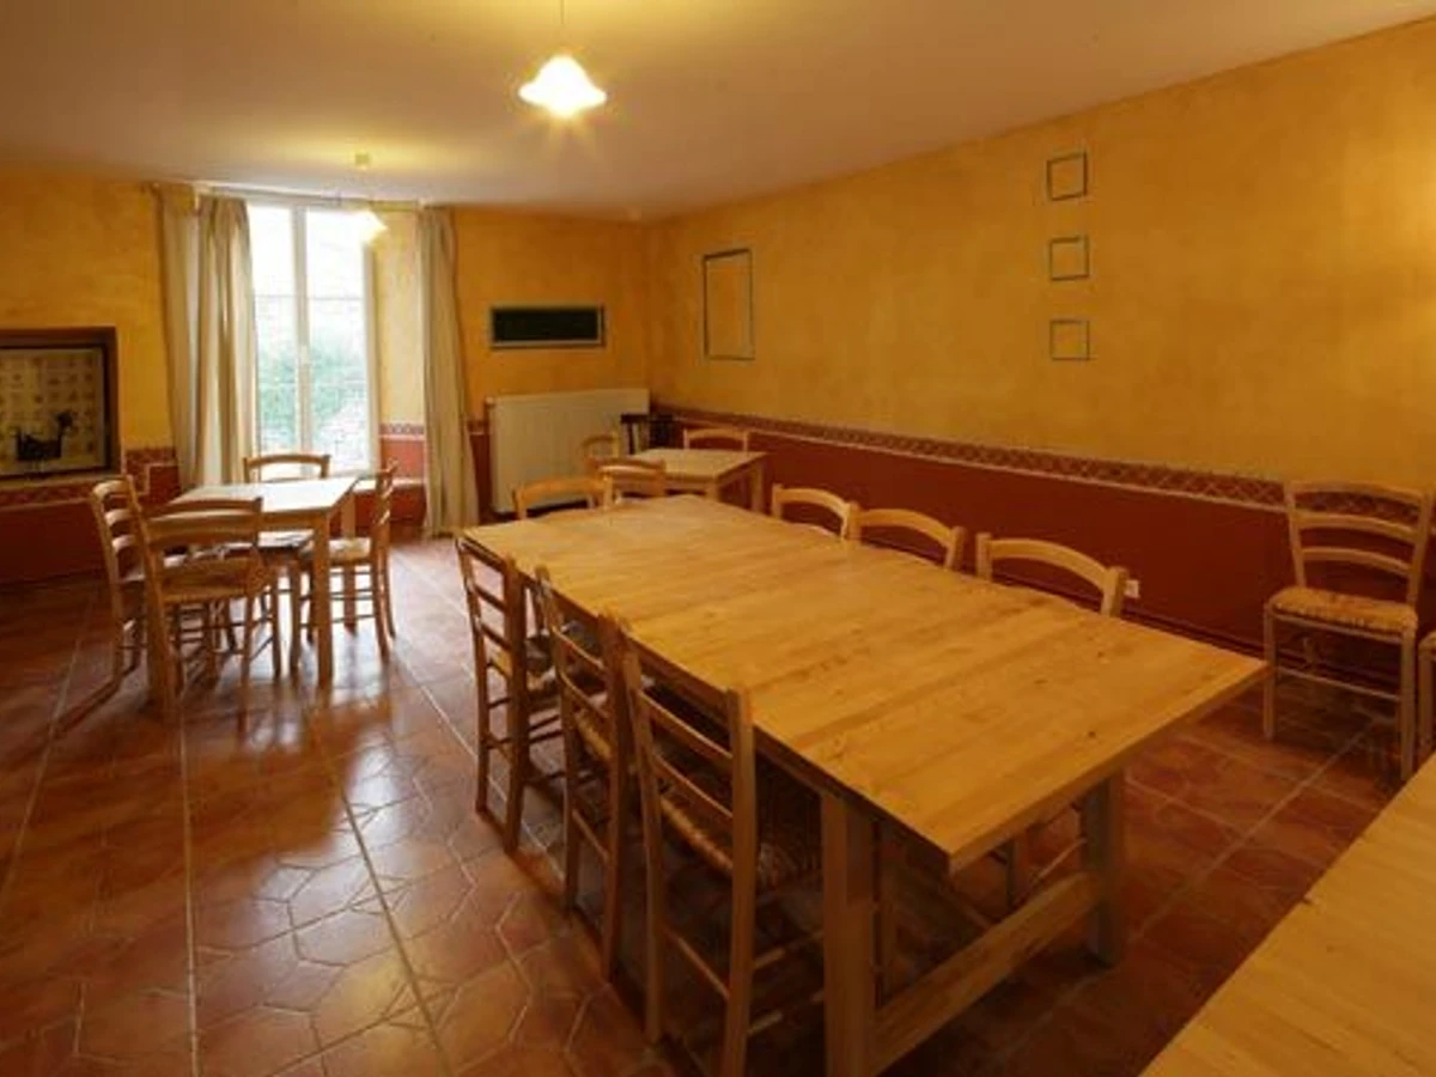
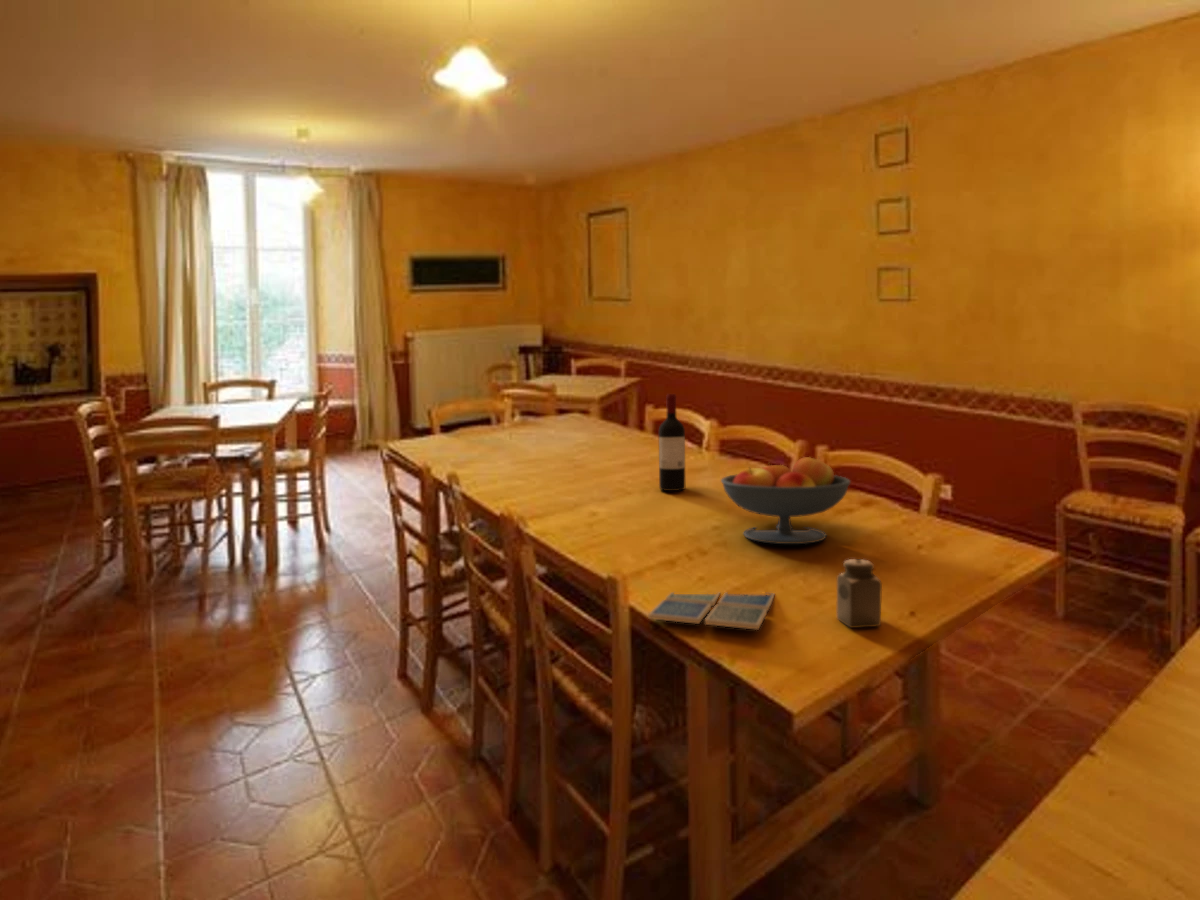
+ wine bottle (671, 442)
+ drink coaster (714, 604)
+ salt shaker (858, 591)
+ fruit bowl (784, 497)
